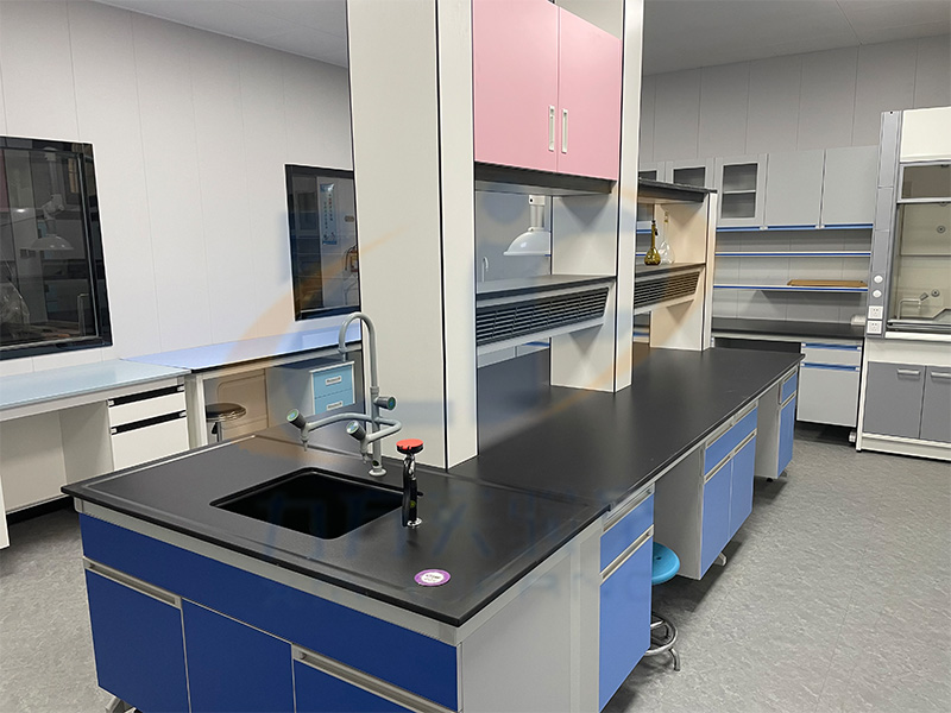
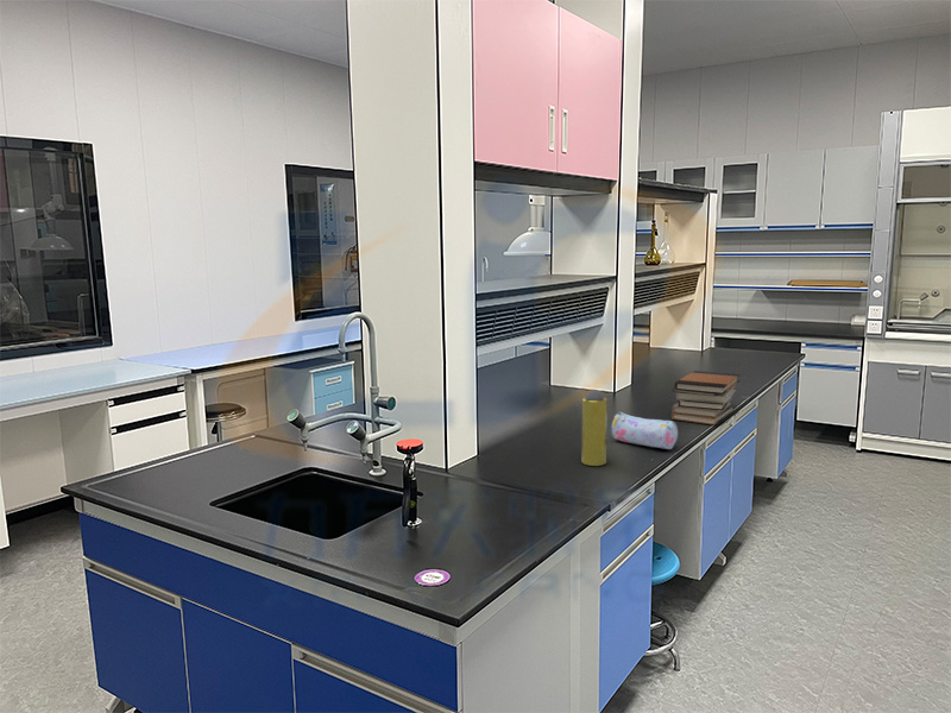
+ pencil case (643, 430)
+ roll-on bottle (593, 425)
+ book stack (706, 396)
